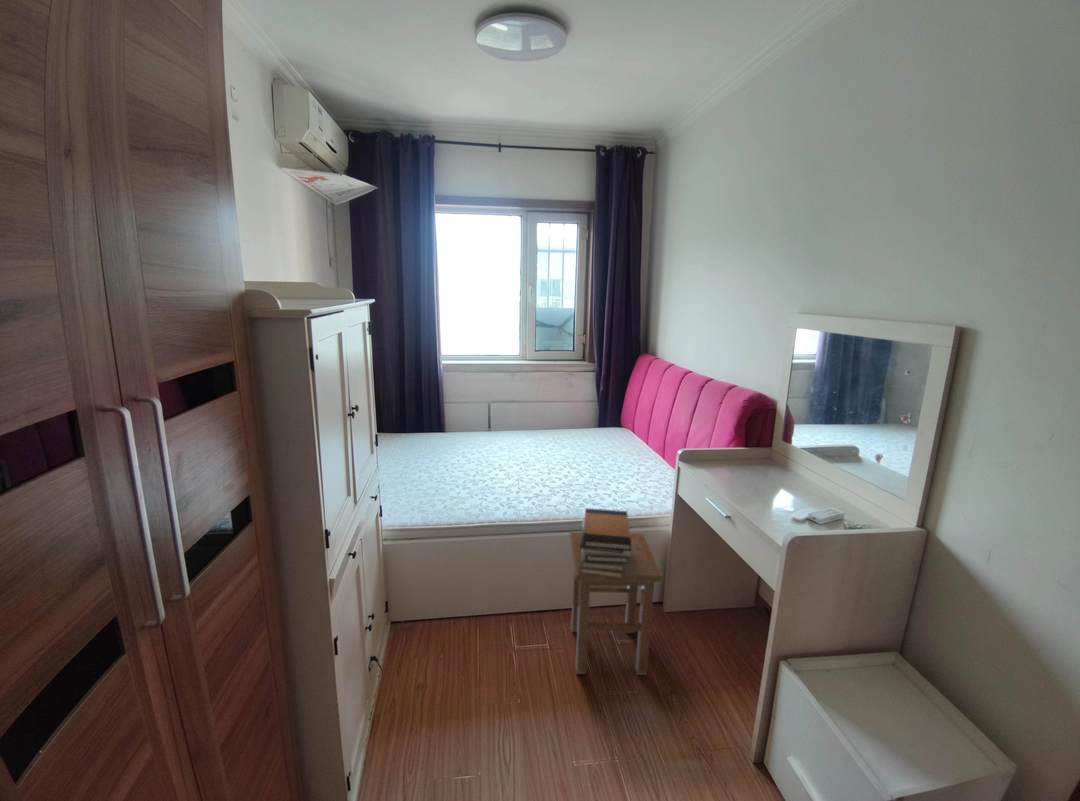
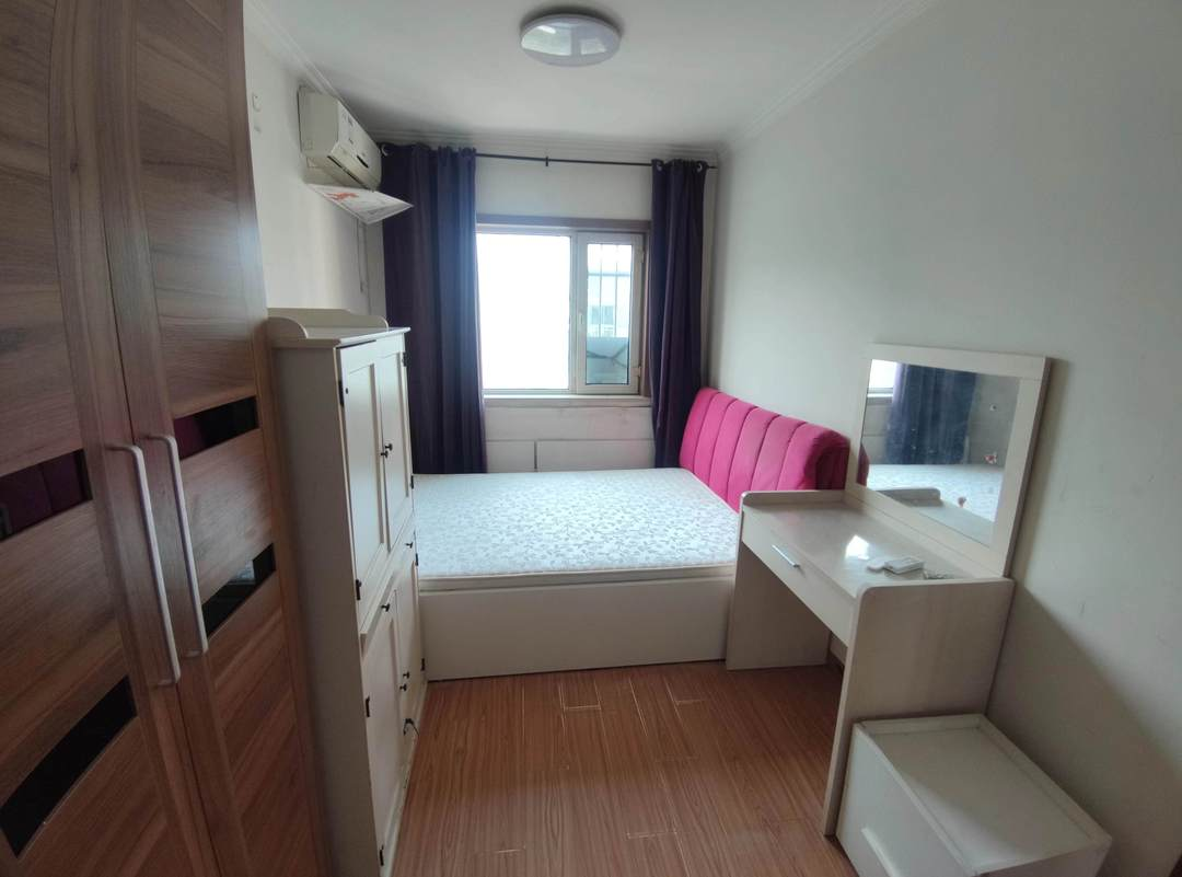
- book stack (604, 540)
- stool (609, 592)
